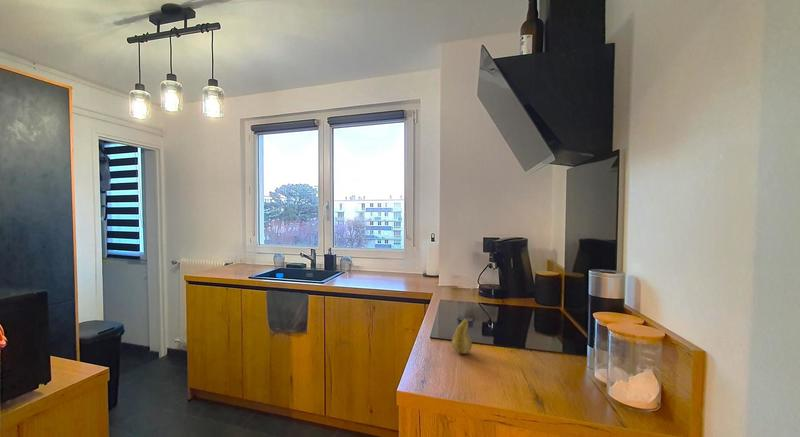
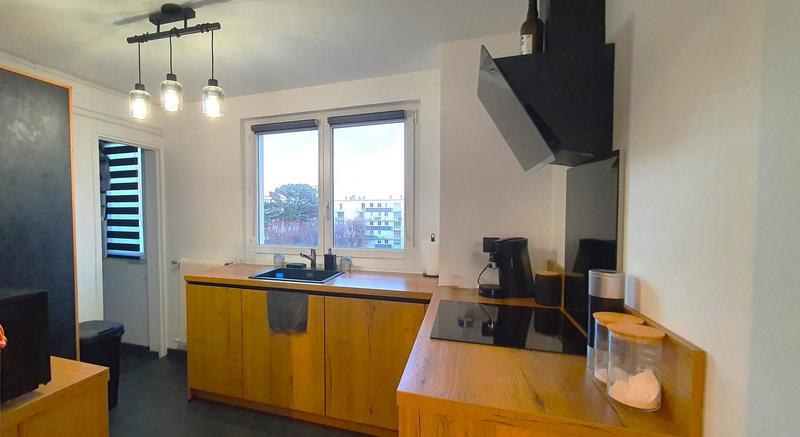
- fruit (461, 335)
